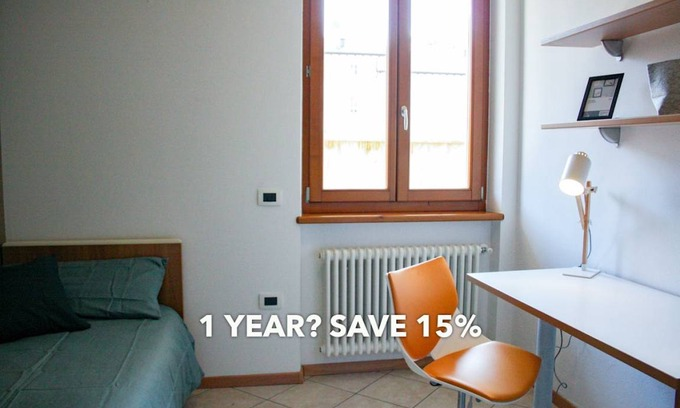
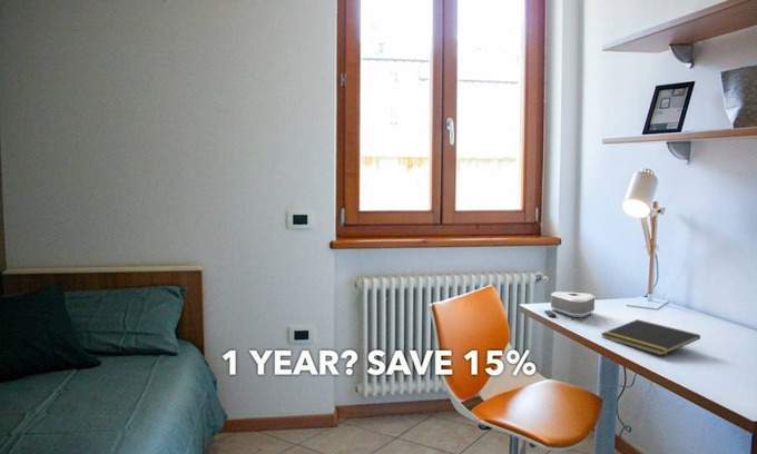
+ speaker (569, 304)
+ notepad (648, 336)
